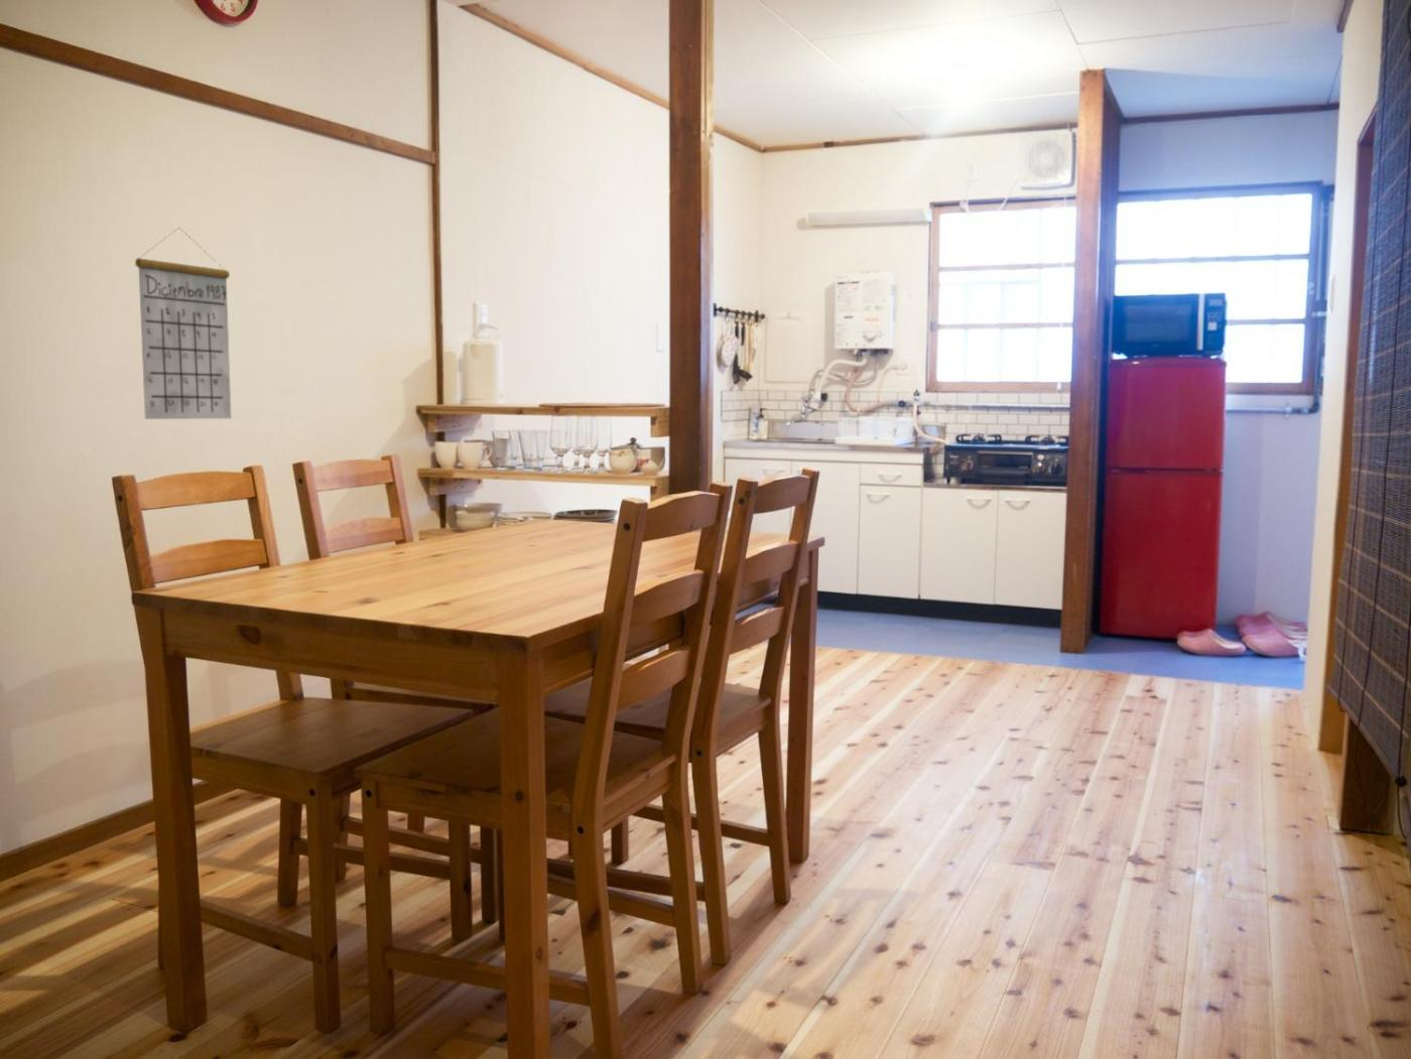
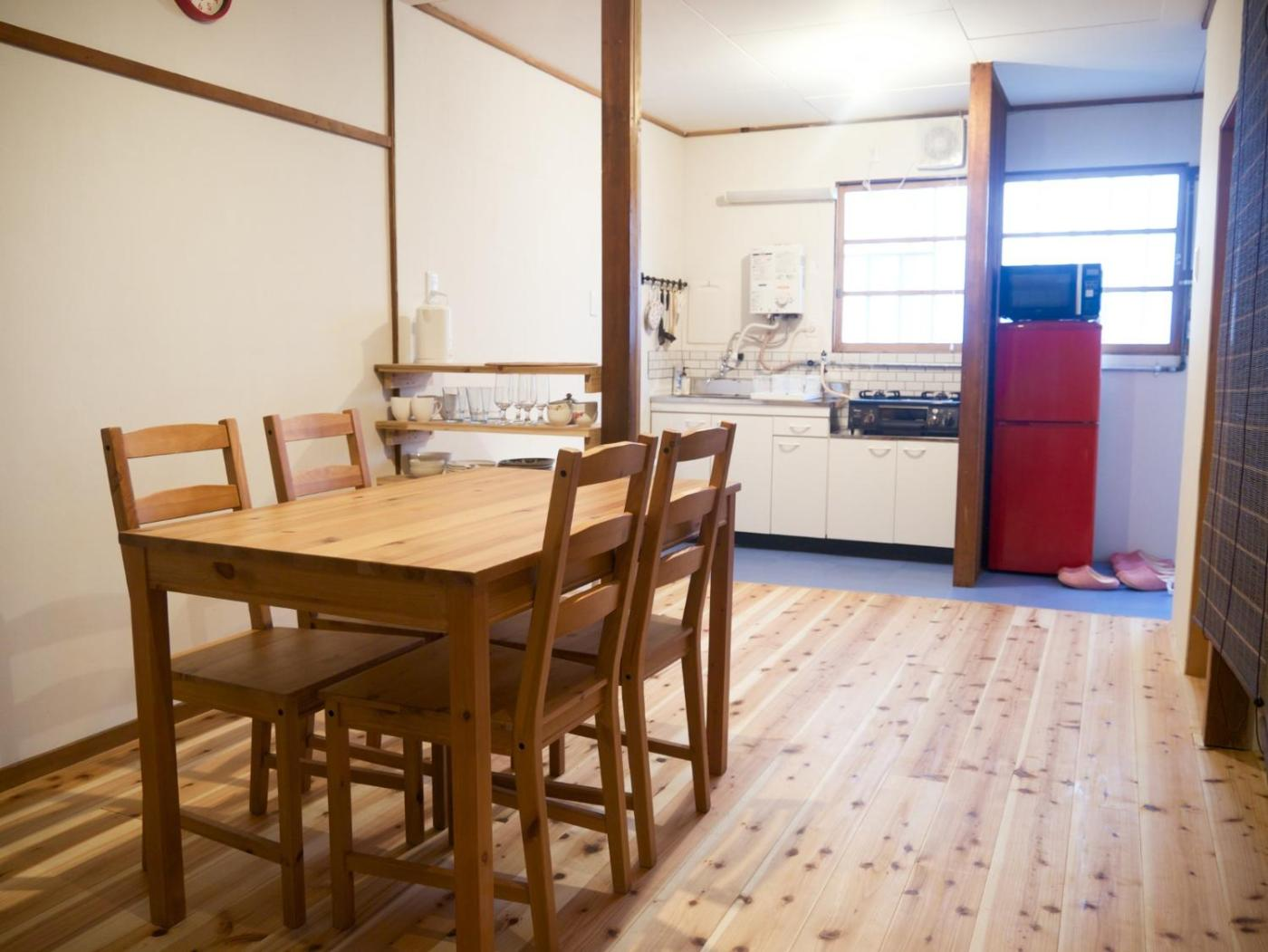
- calendar (186, 324)
